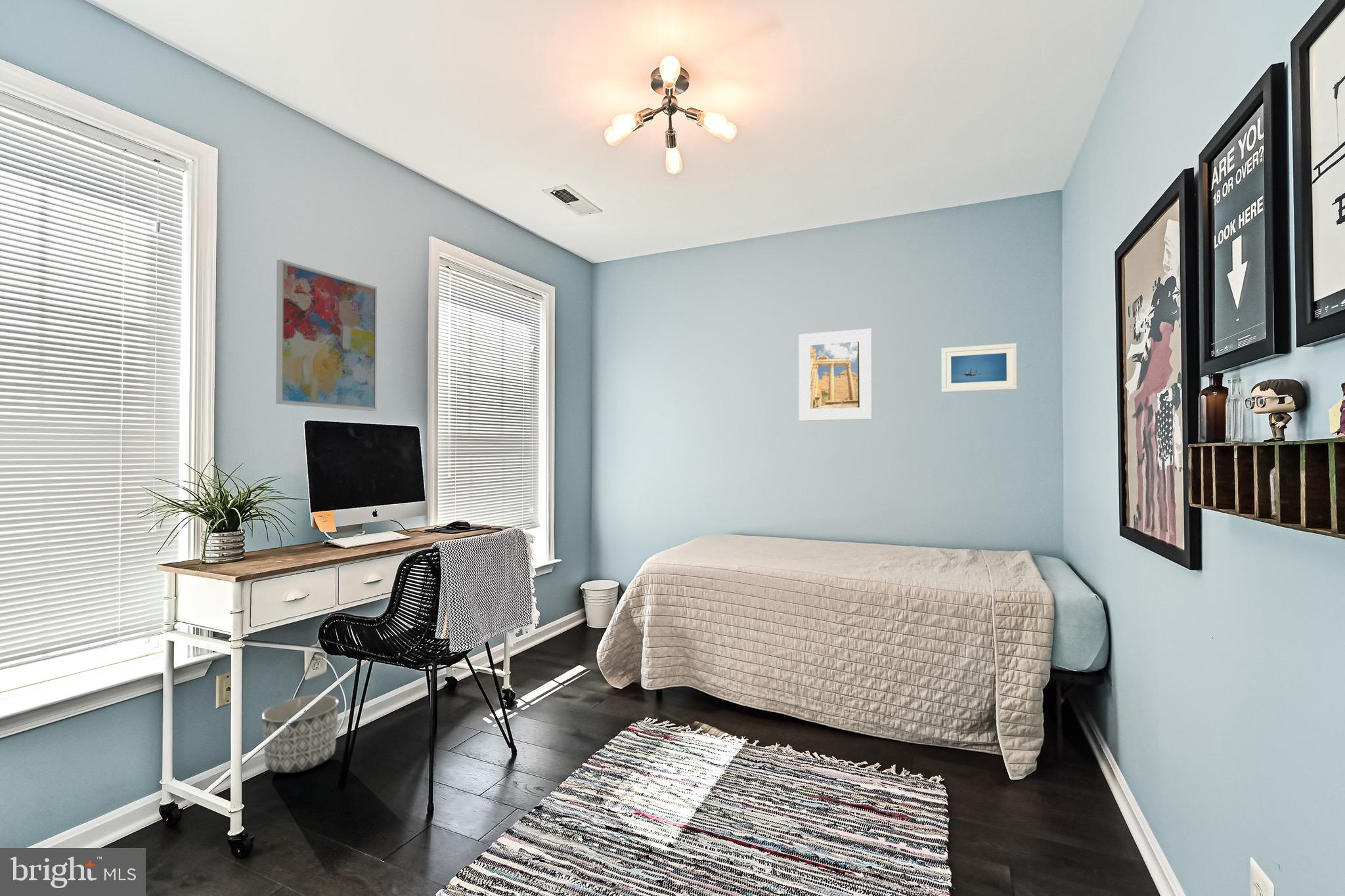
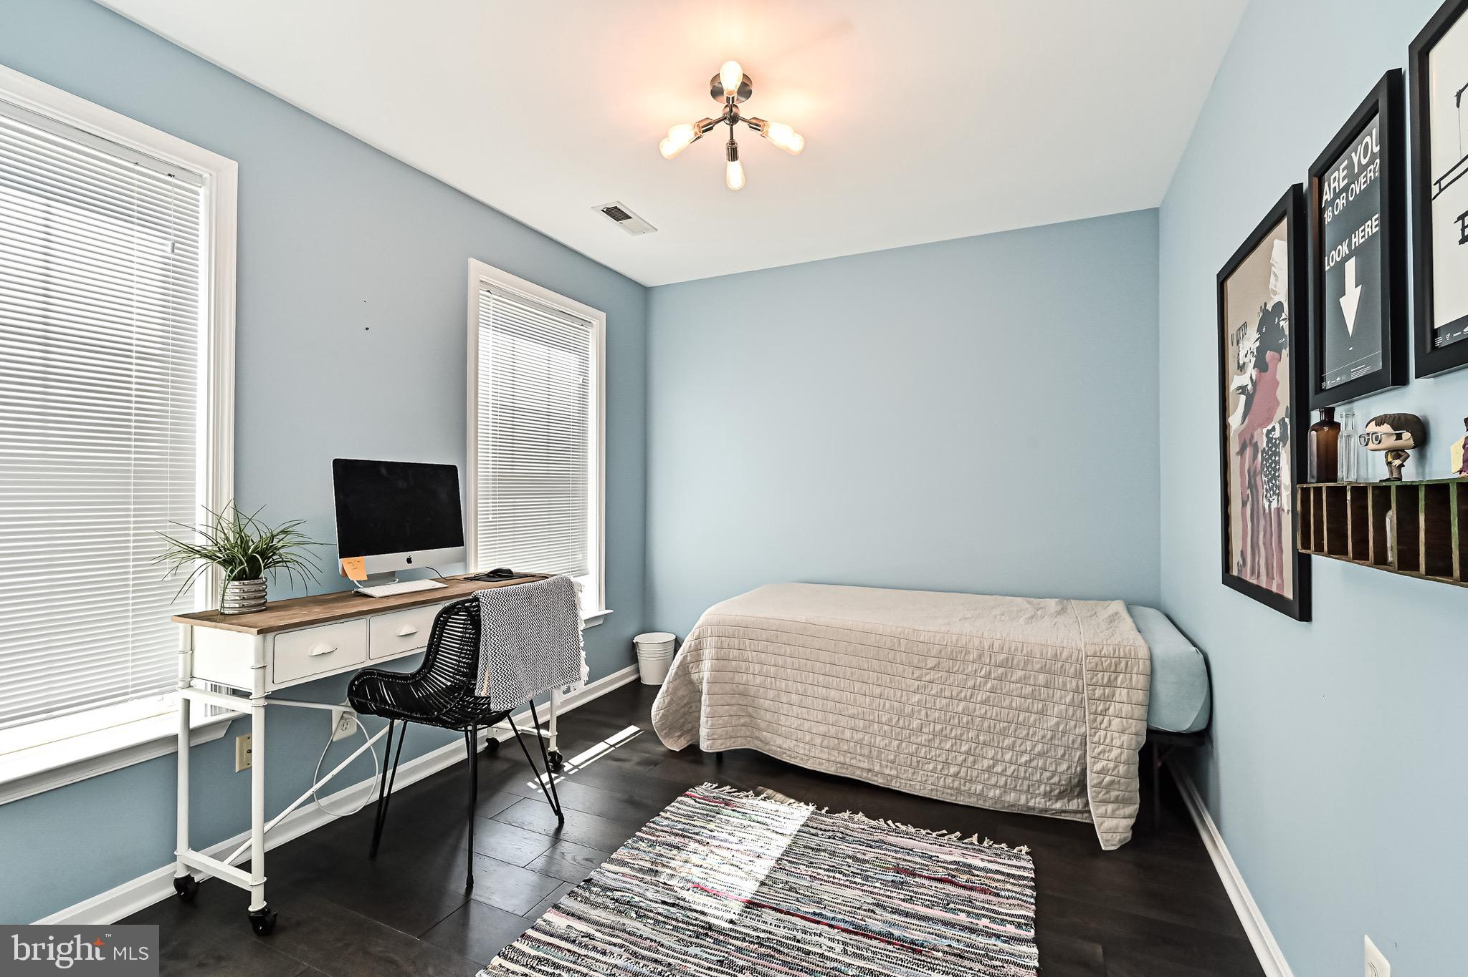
- wall art (330, 341)
- planter (301, 735)
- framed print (978, 368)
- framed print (834, 375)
